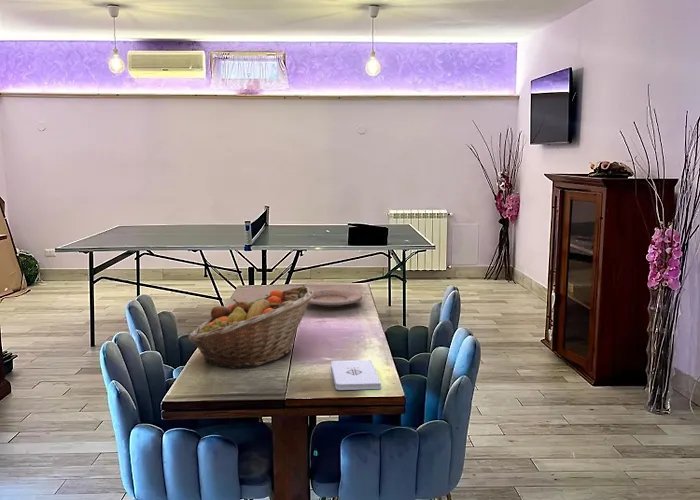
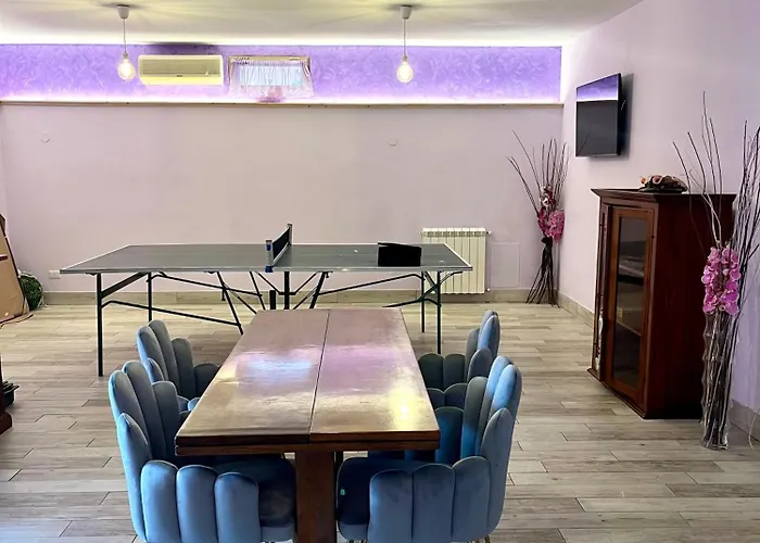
- notepad (354, 374)
- plate (330, 299)
- fruit basket (254, 322)
